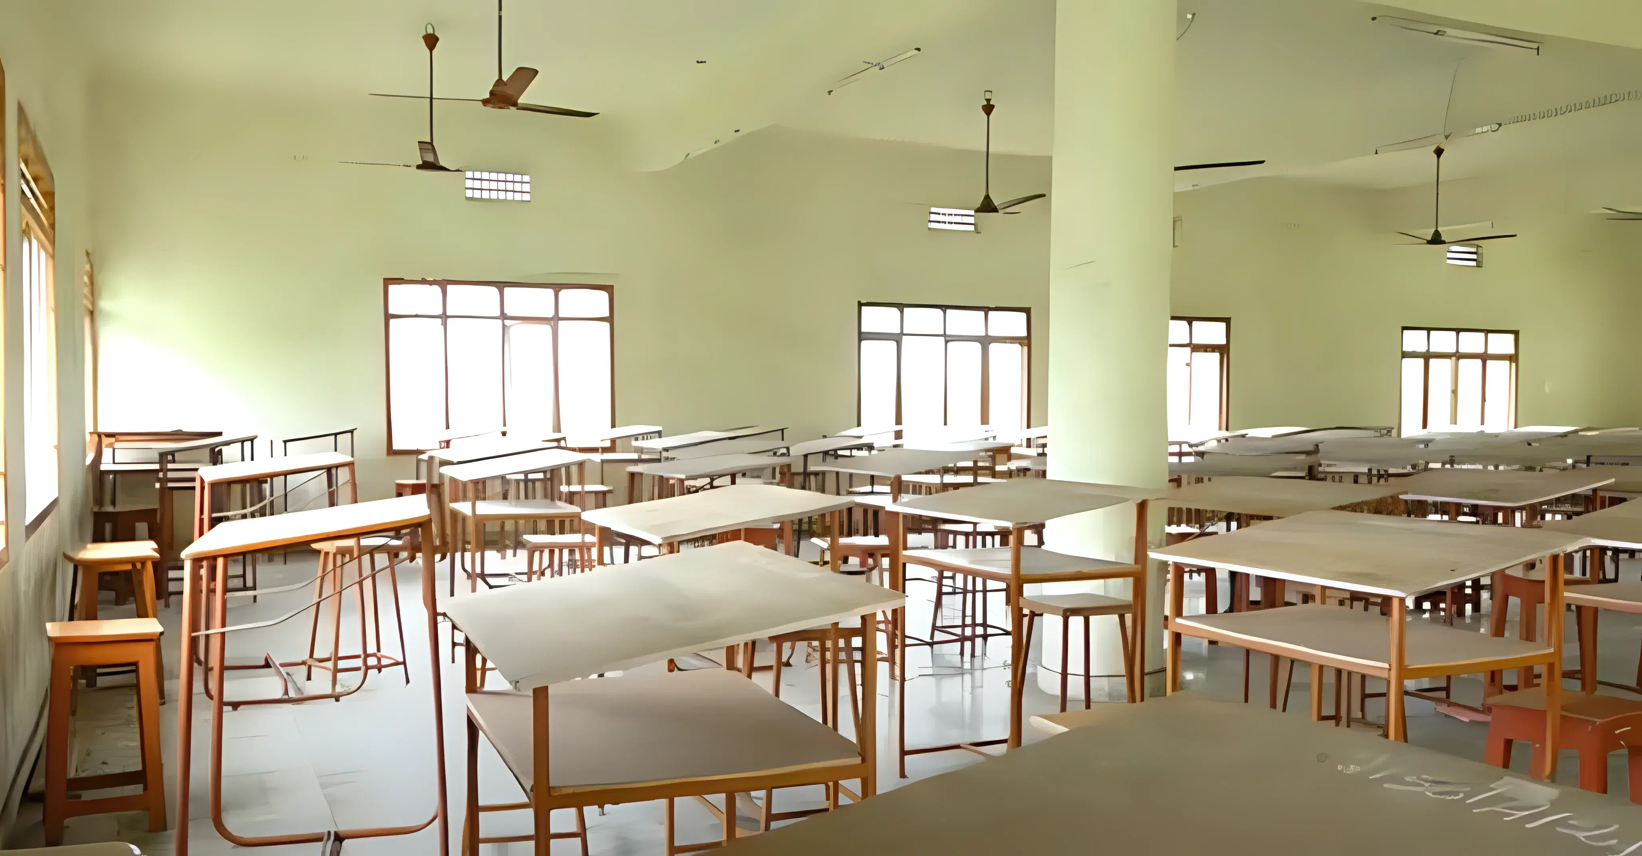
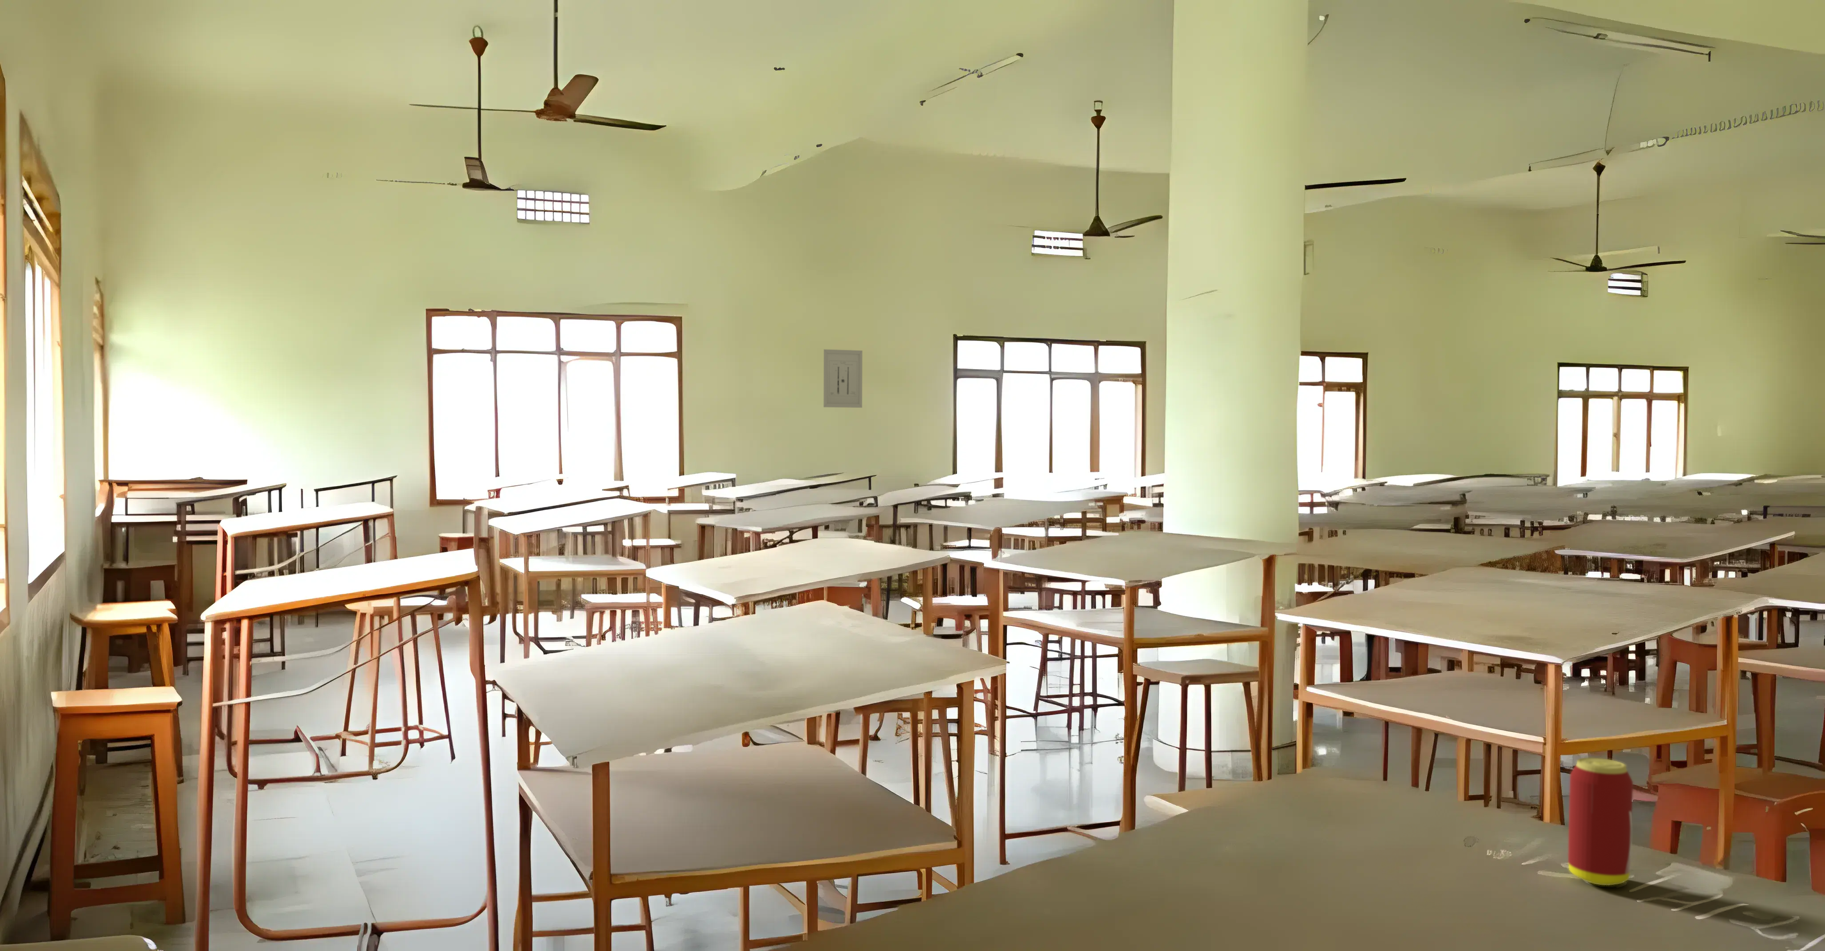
+ beverage can (1600, 822)
+ wall art (842, 379)
